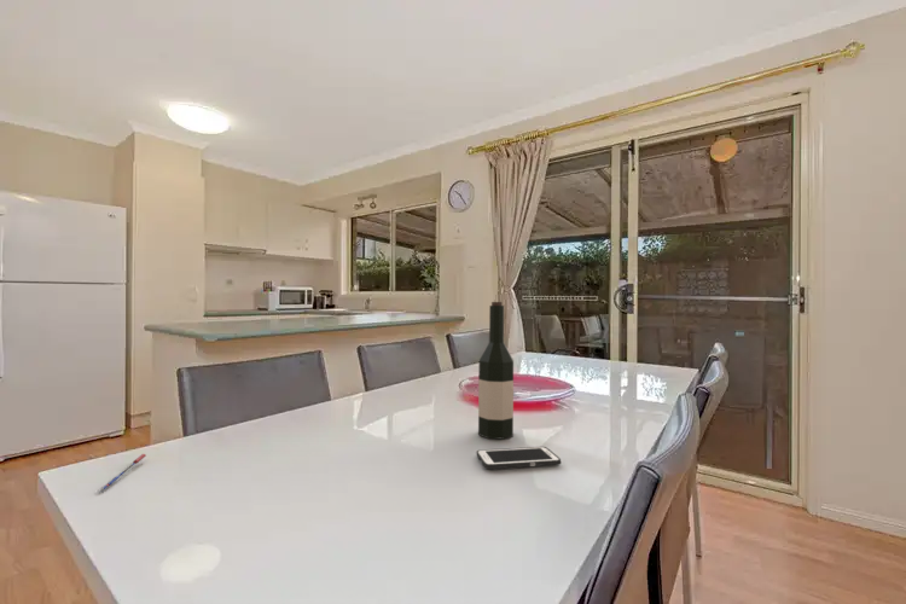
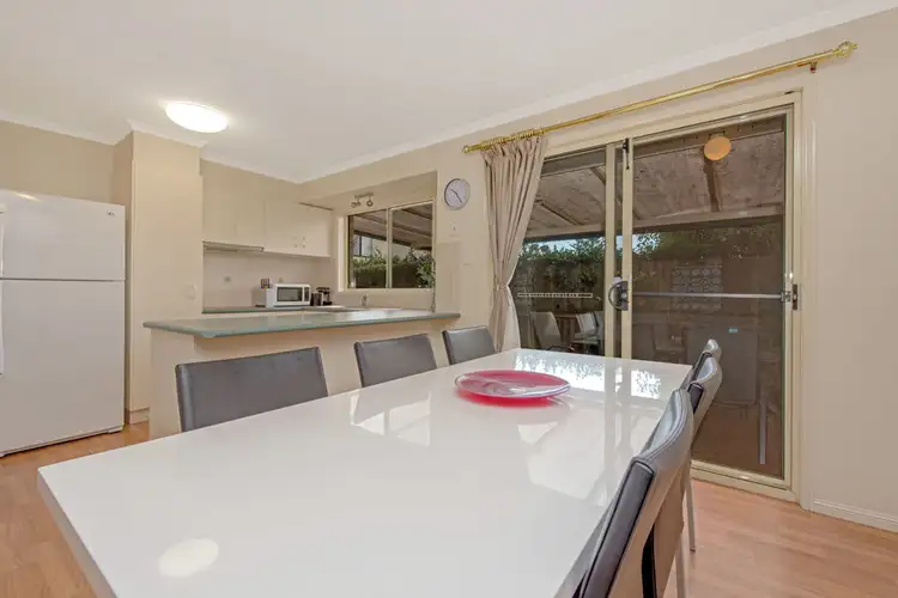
- cell phone (517, 457)
- pen (123, 471)
- wine bottle (495, 367)
